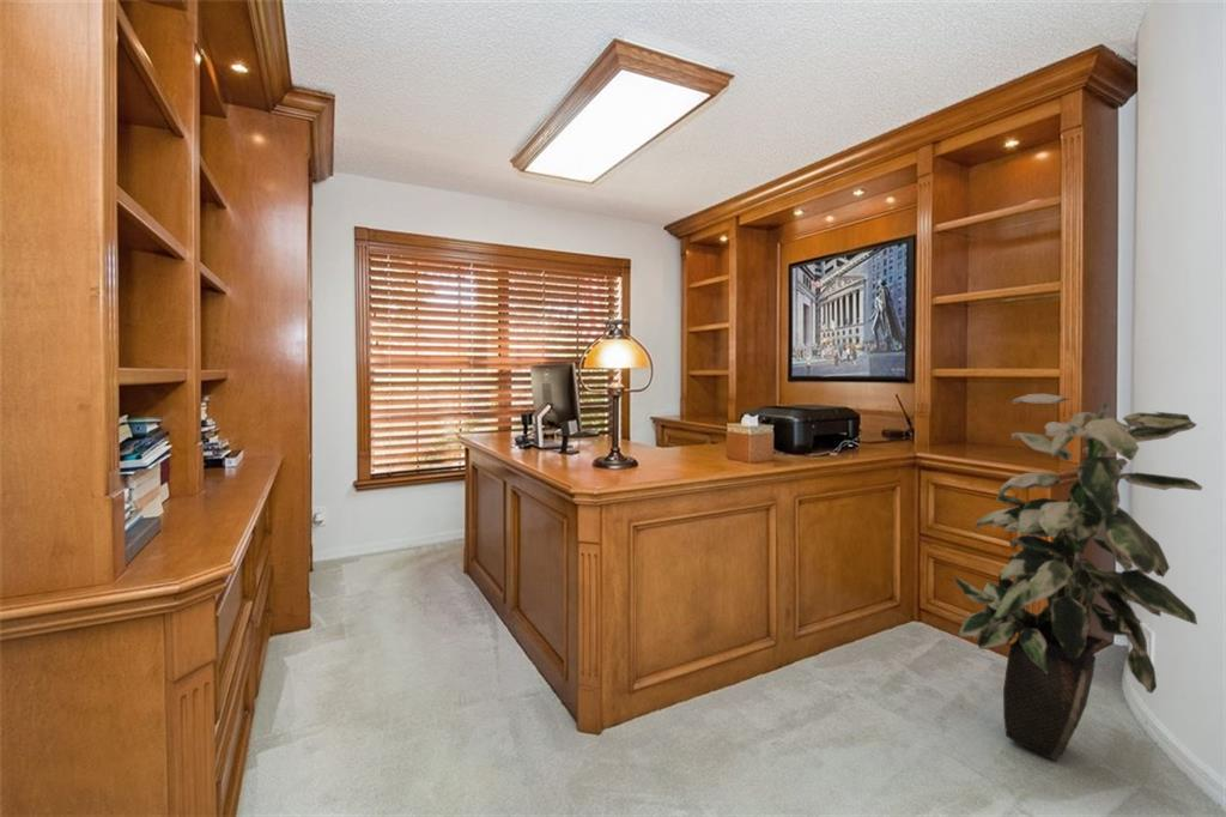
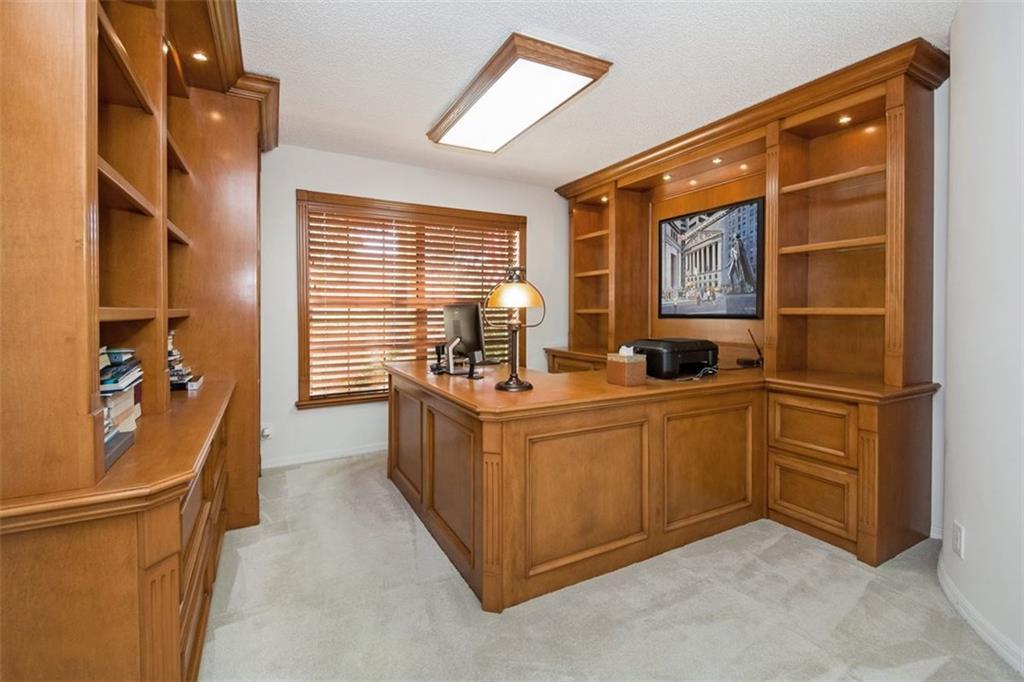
- indoor plant (1063, 570)
